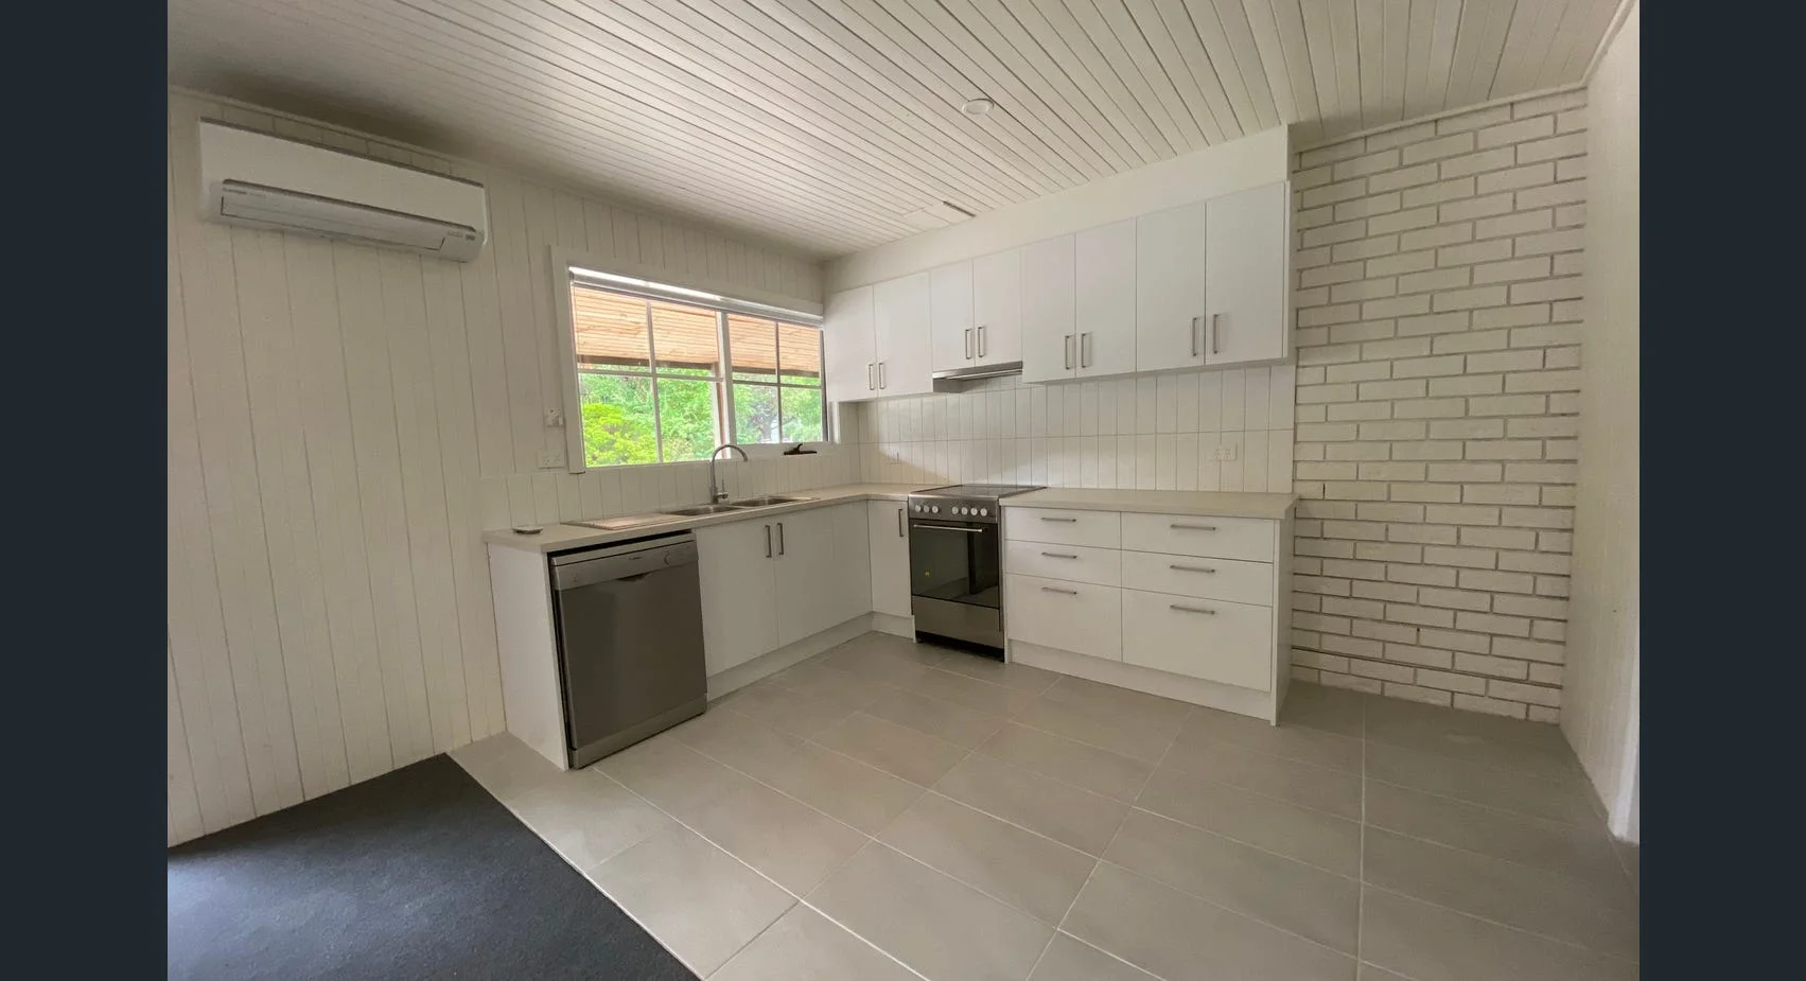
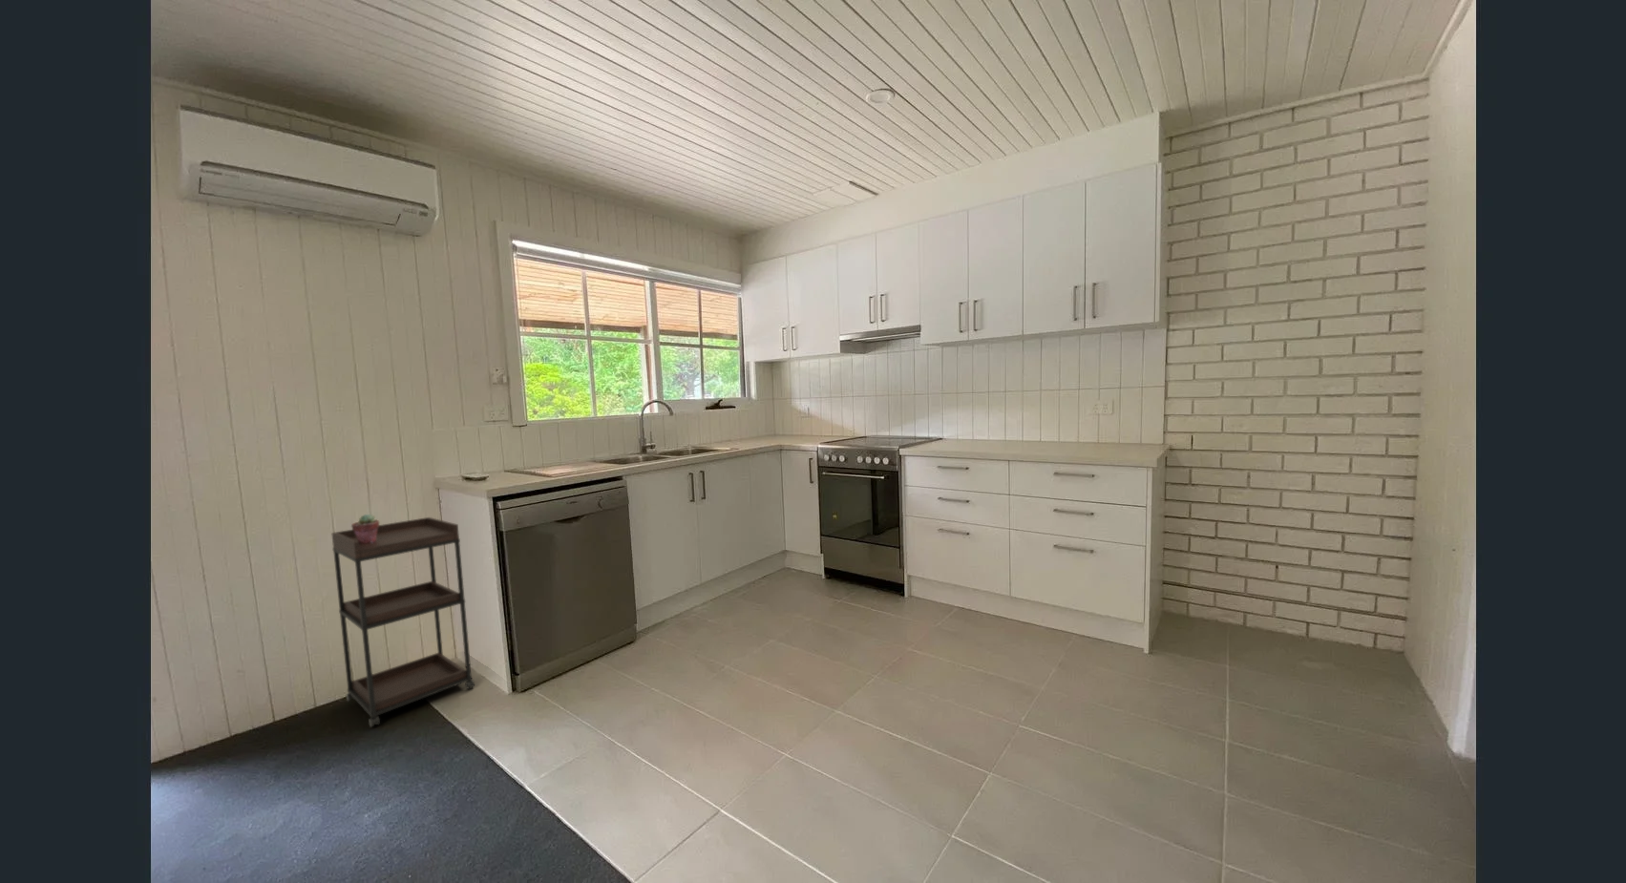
+ shelving unit (402, 612)
+ potted succulent (365, 527)
